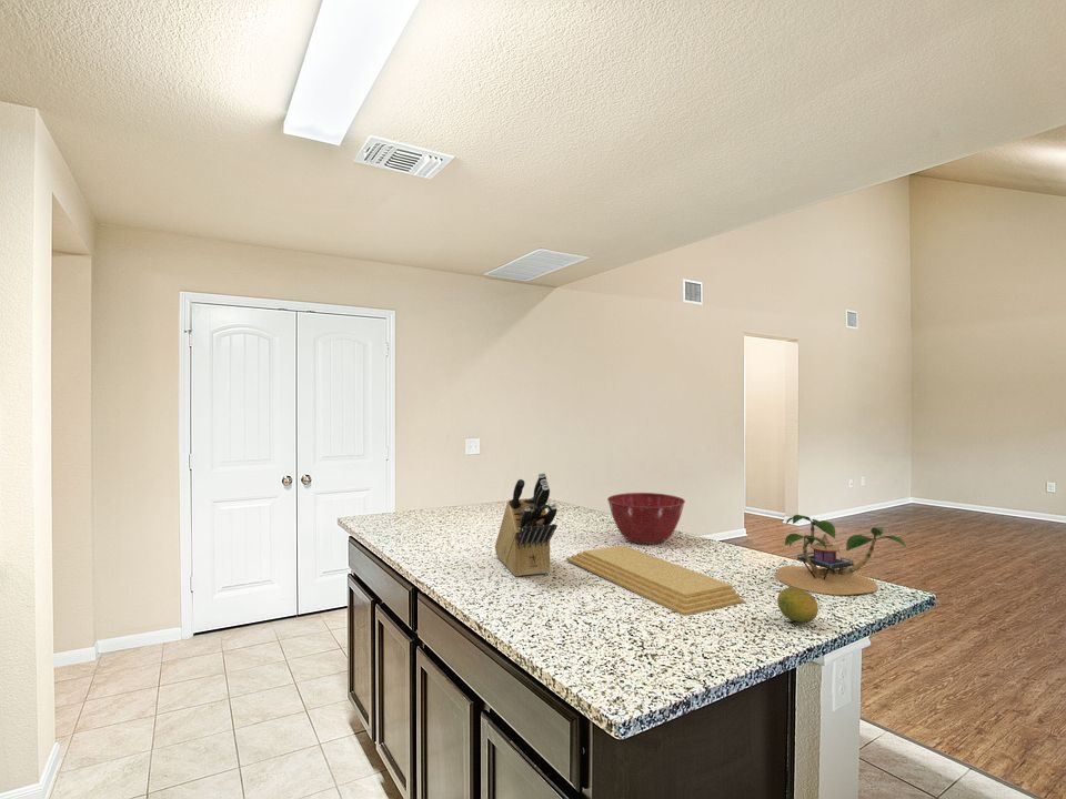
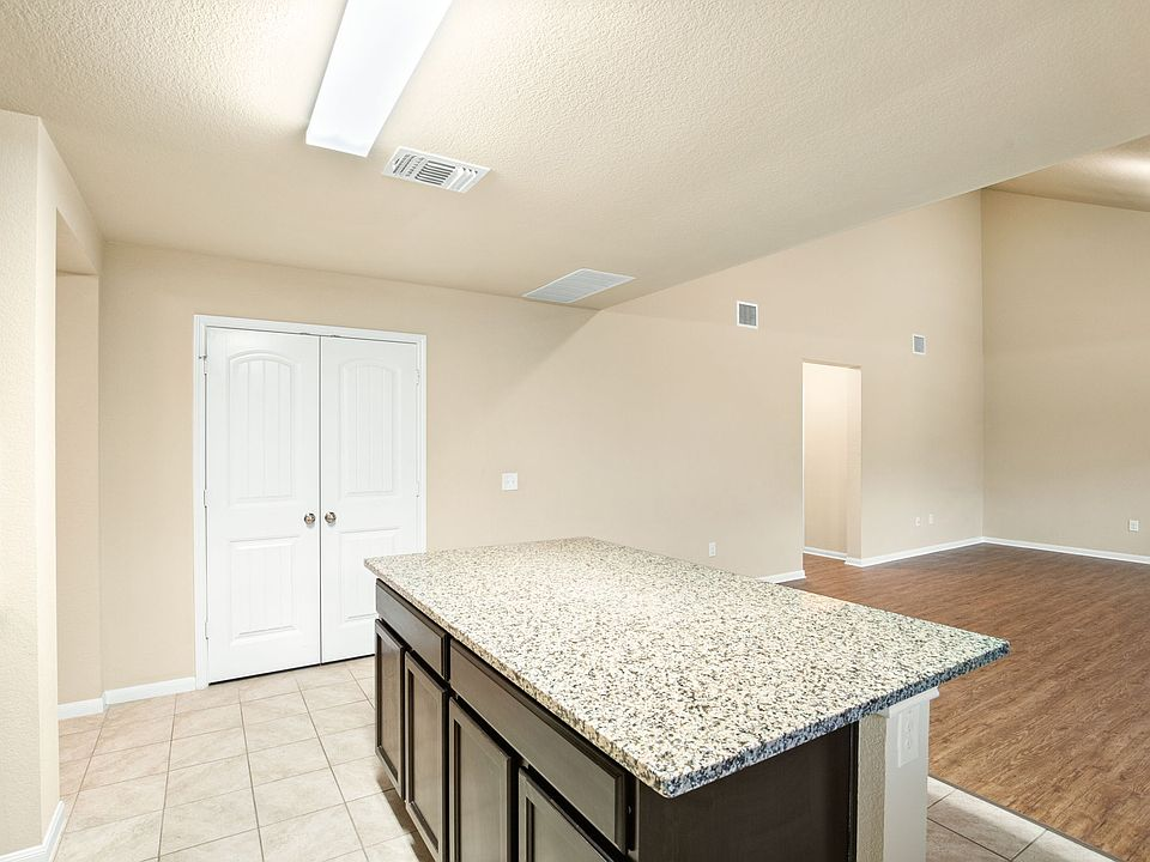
- fruit (797, 605)
- knife block (524, 518)
- mixing bowl (645, 519)
- cutting board (644, 573)
- plant (833, 552)
